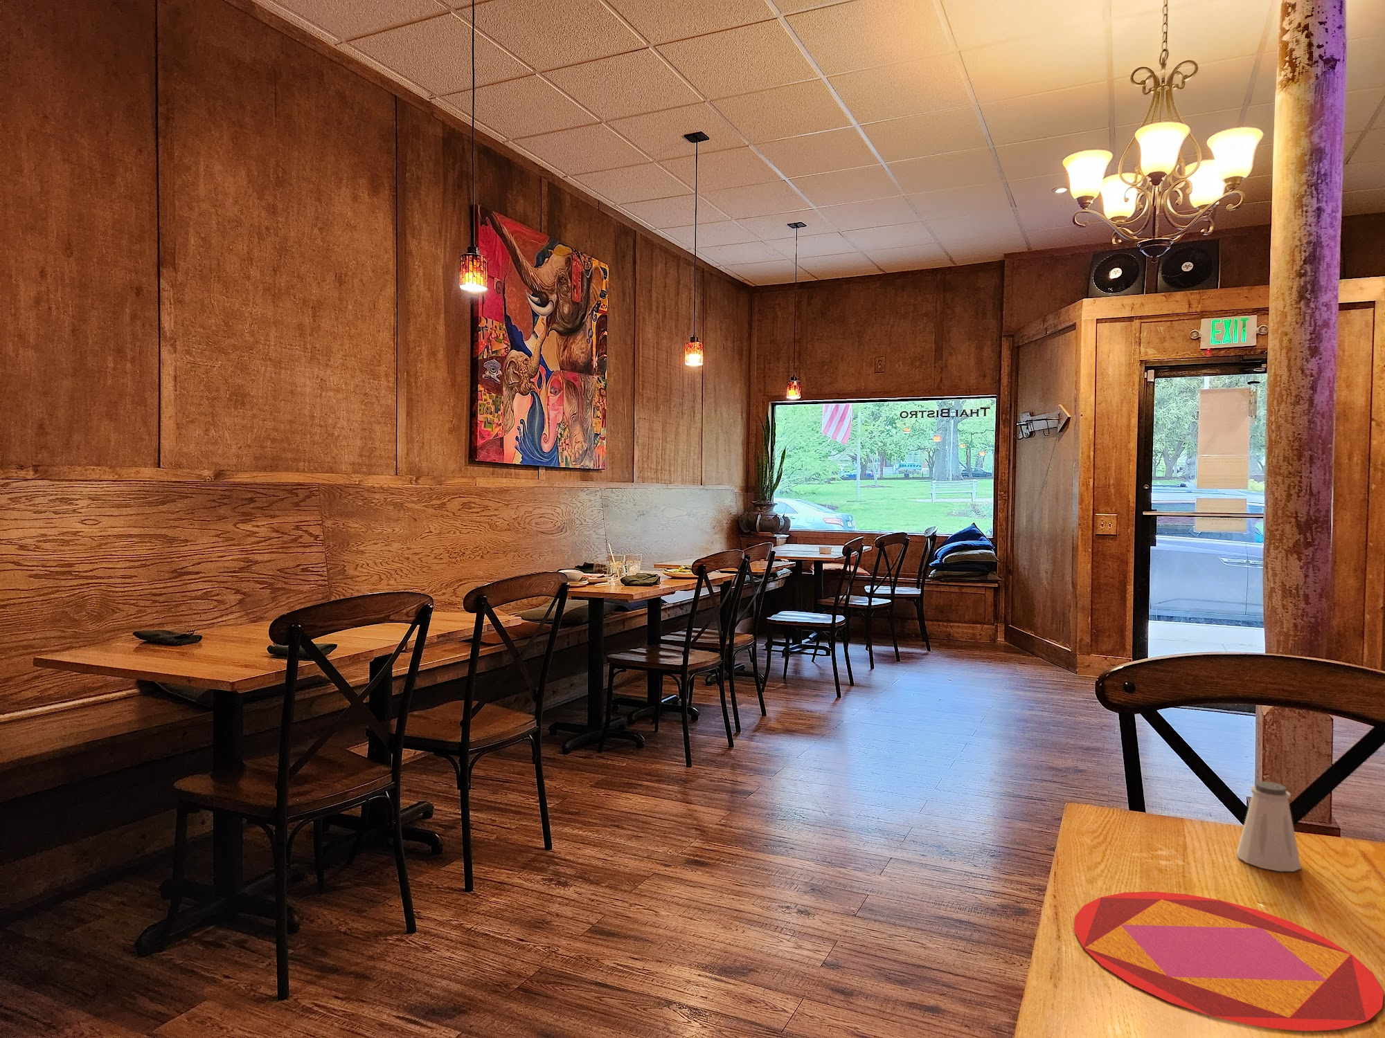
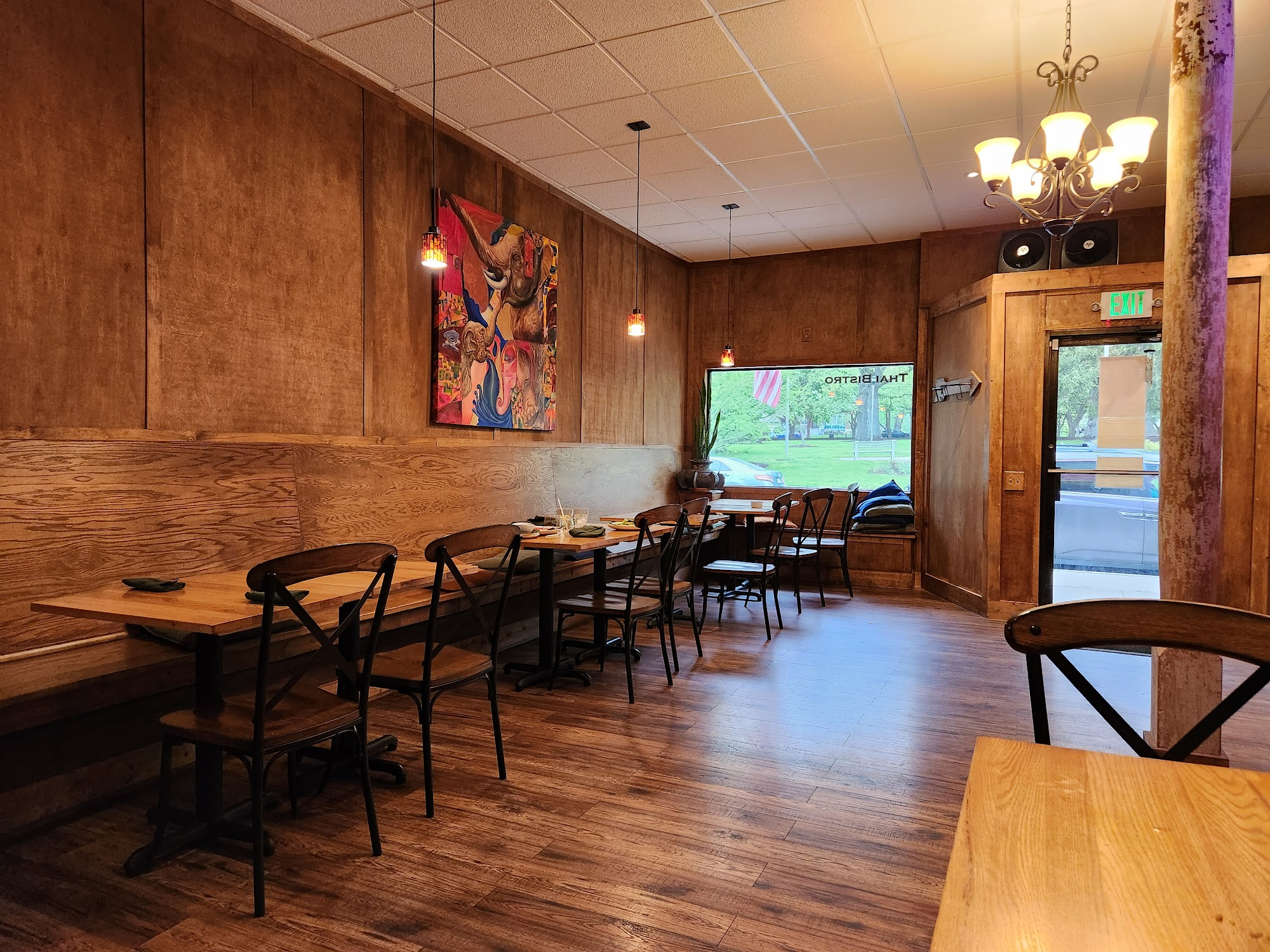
- saltshaker (1269, 823)
- plate (1217, 951)
